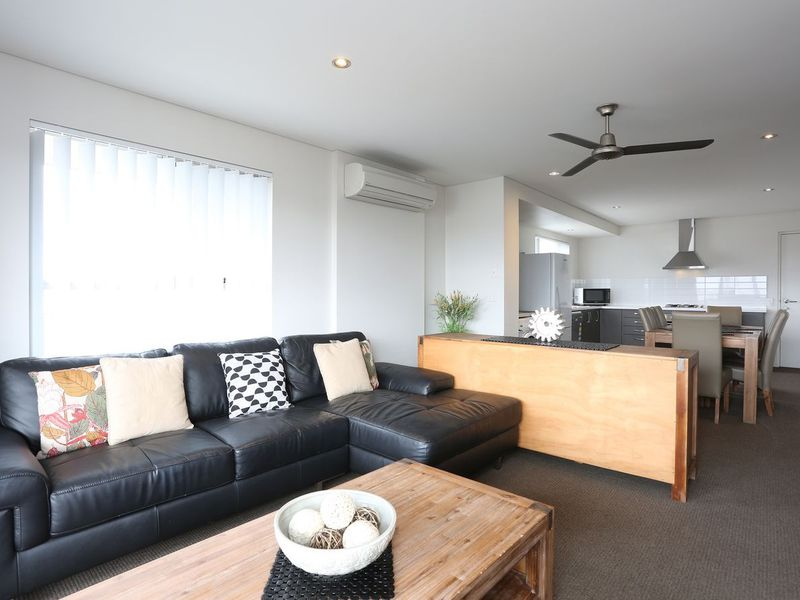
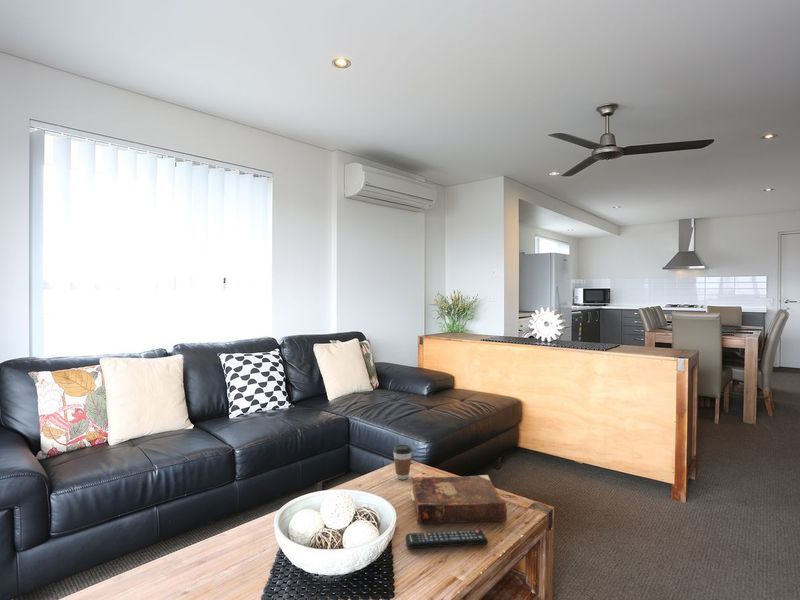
+ remote control (446, 539)
+ book (455, 499)
+ coffee cup (402, 461)
